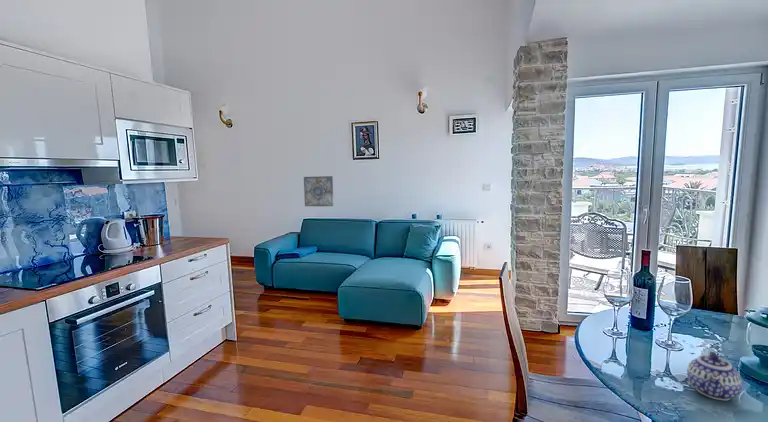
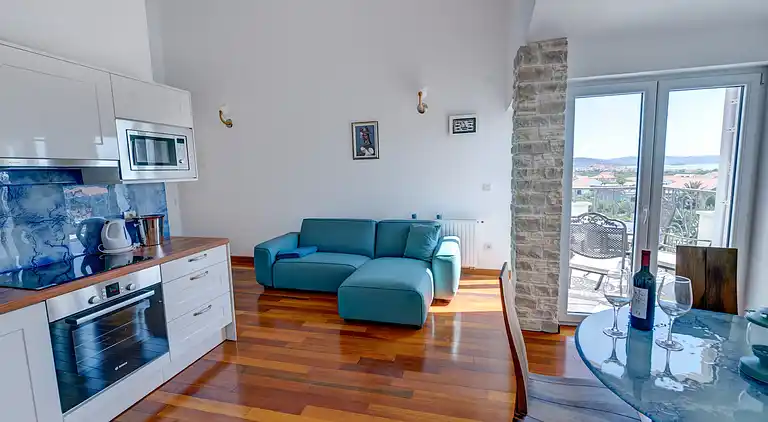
- teapot (713, 373)
- wall art (318, 191)
